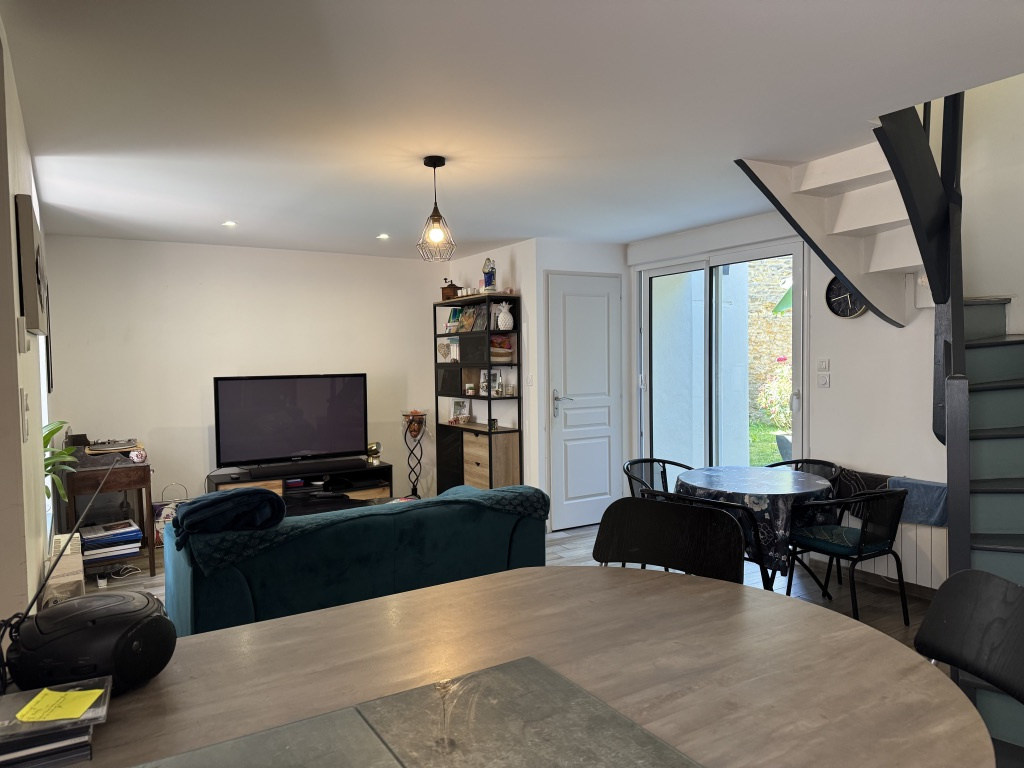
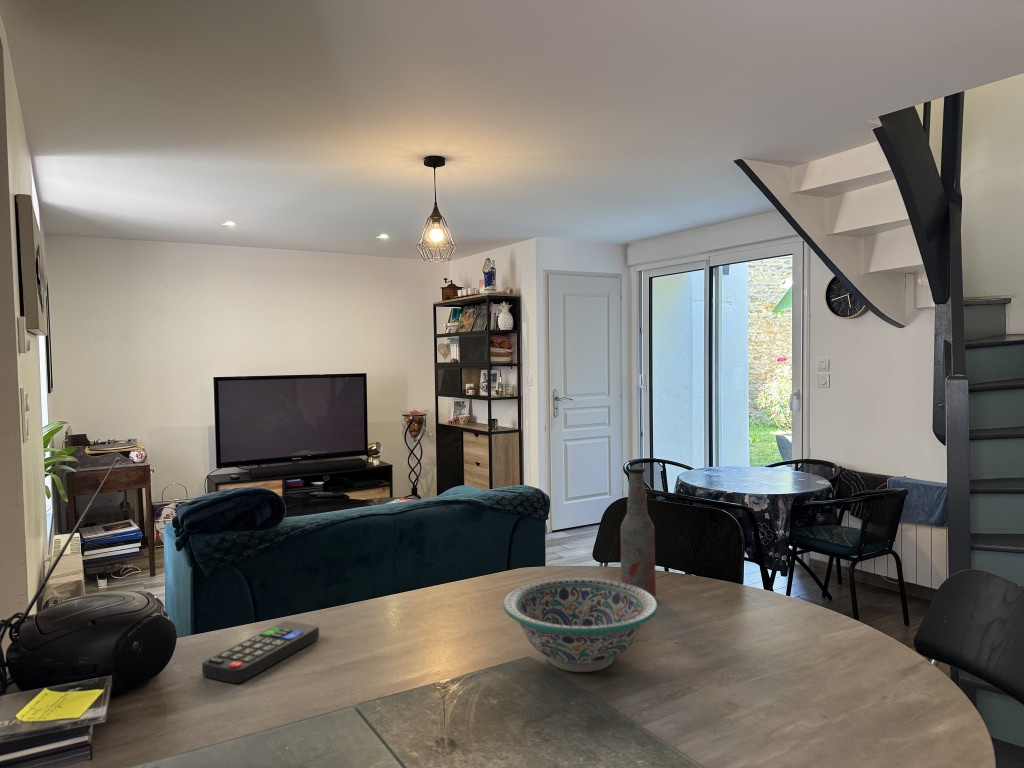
+ decorative bowl (579, 629)
+ bottle (637, 533)
+ remote control (264, 648)
